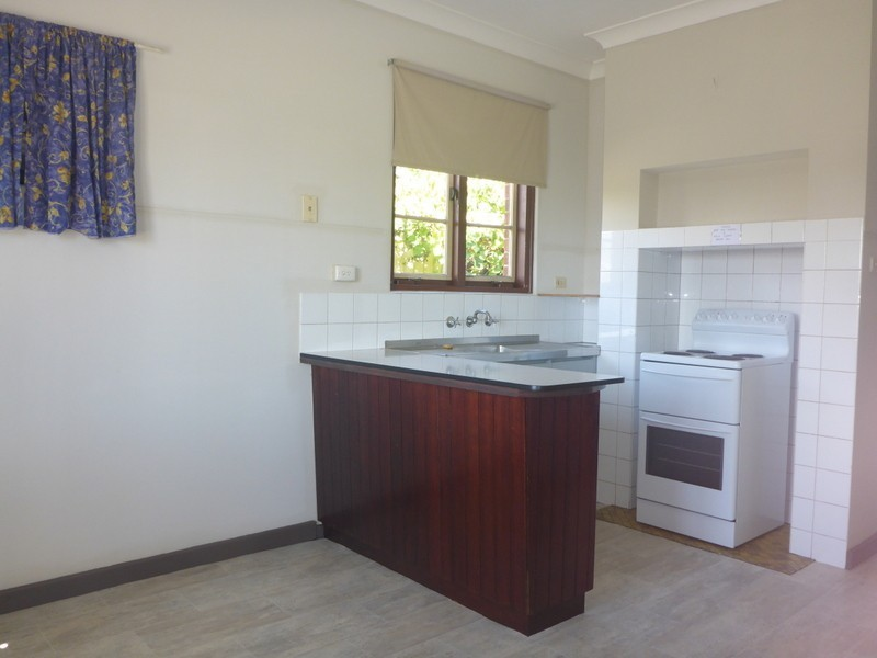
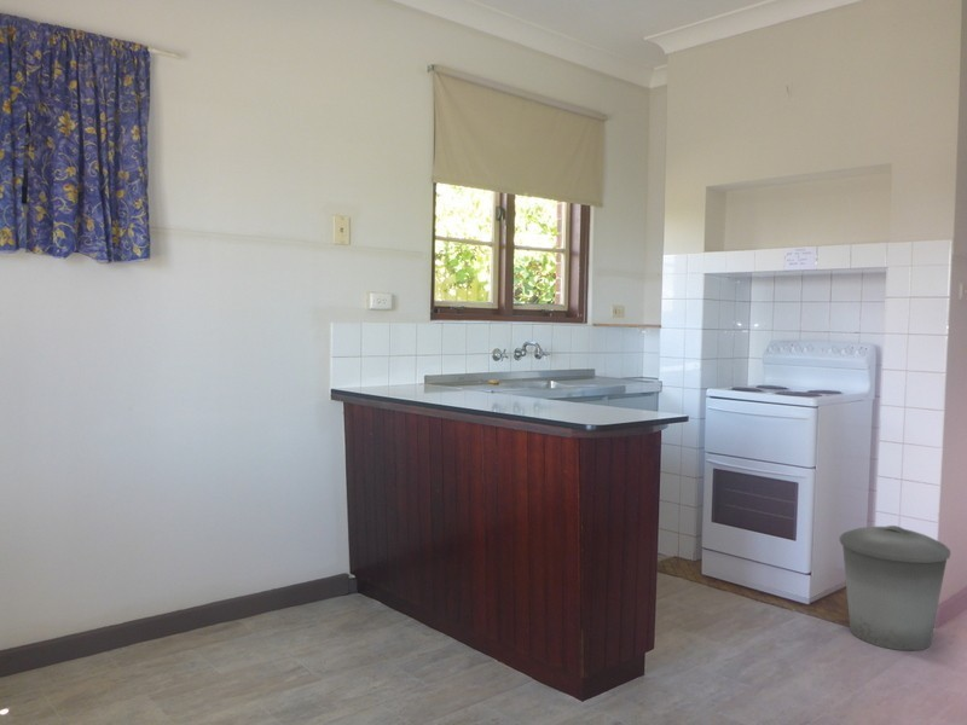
+ trash can (891, 581)
